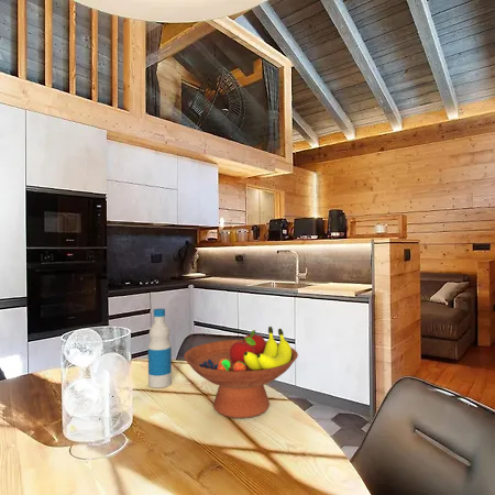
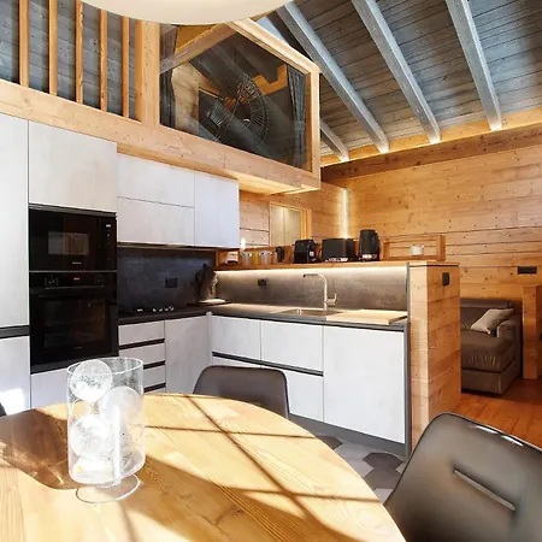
- bottle (160, 346)
- fruit bowl (241, 370)
